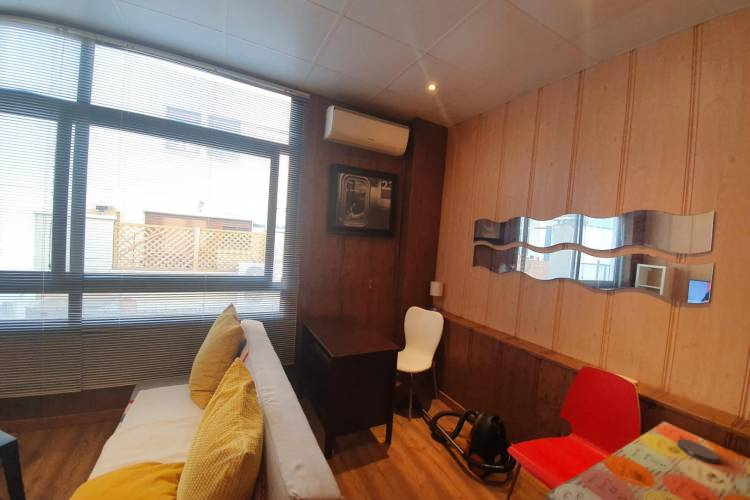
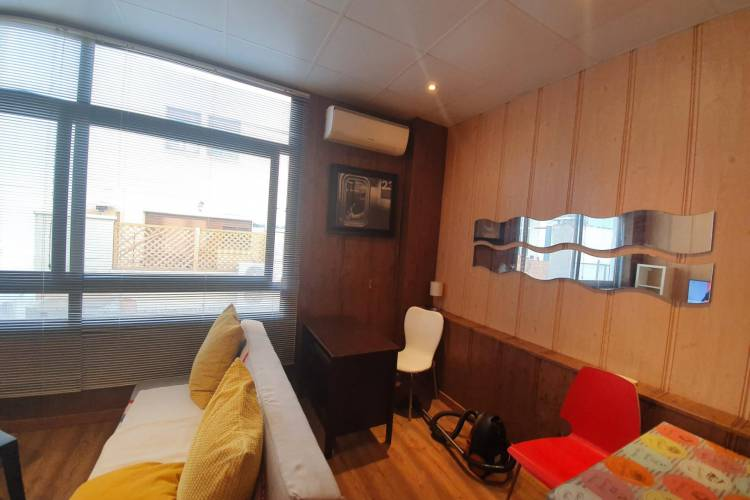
- coaster (696, 450)
